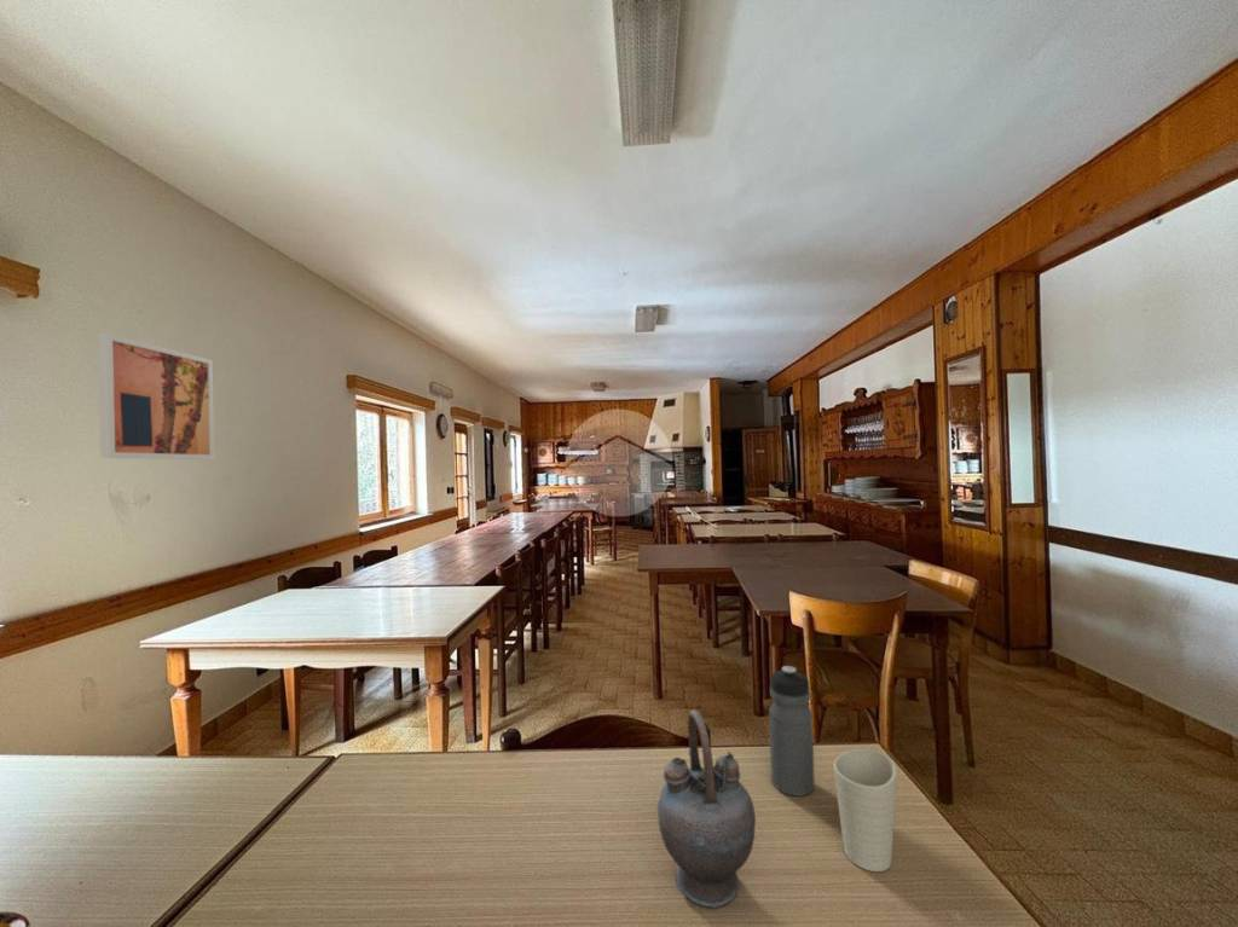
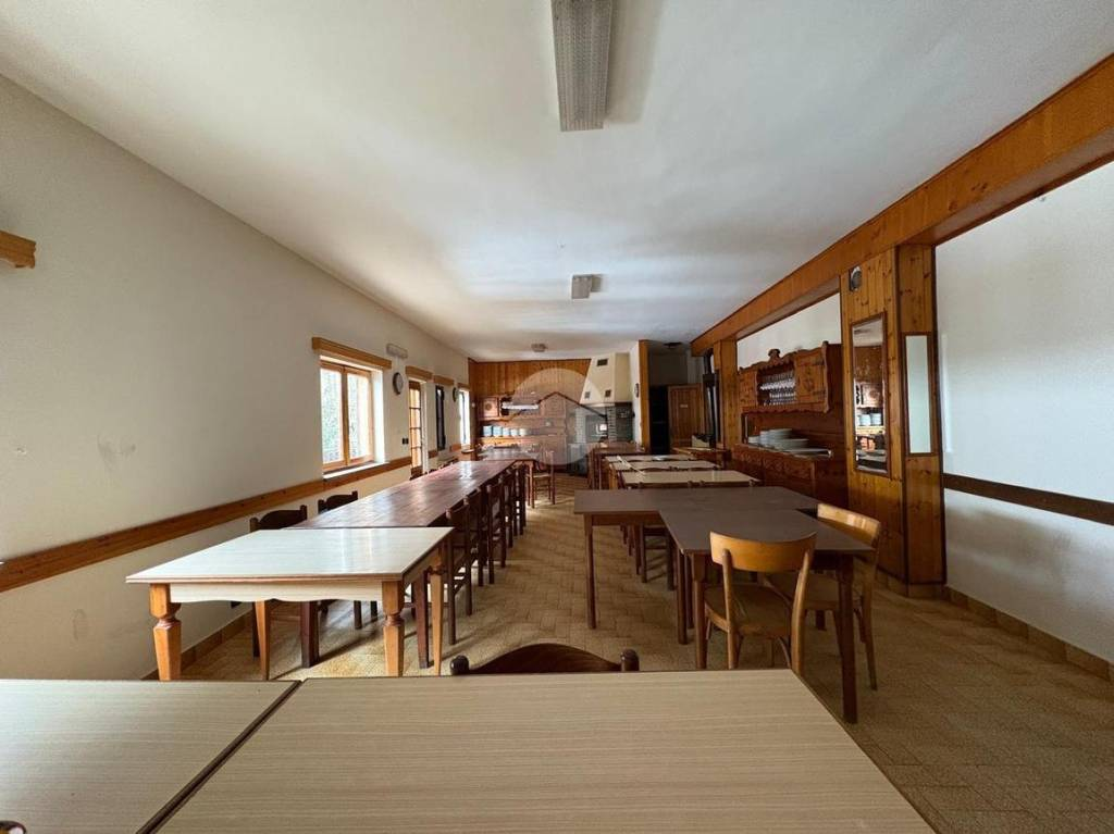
- wall art (162, 402)
- cup (866, 807)
- water bottle (791, 725)
- teapot (702, 790)
